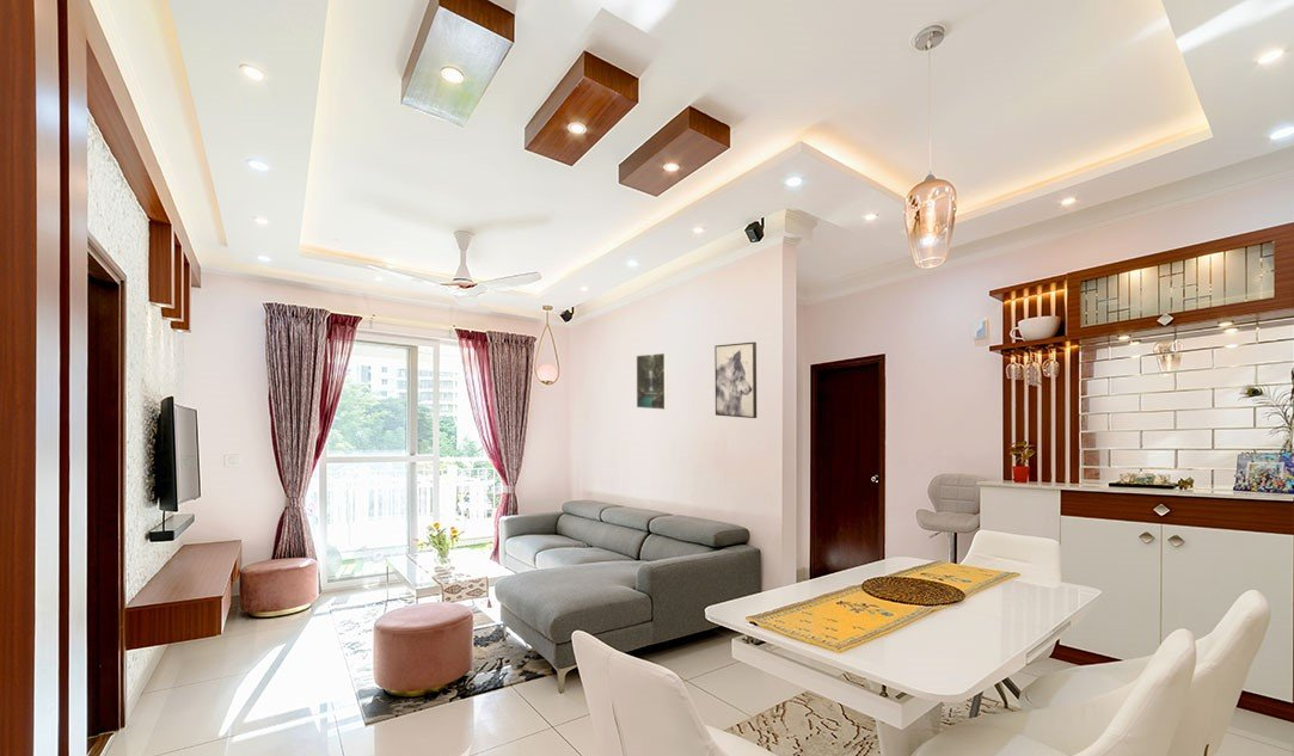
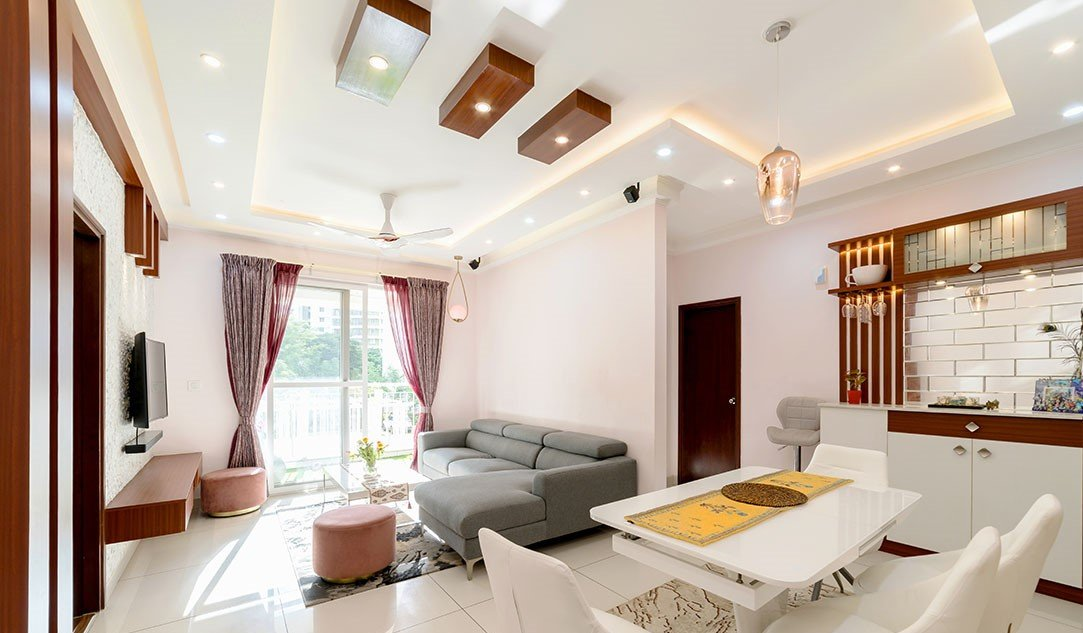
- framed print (651, 381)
- wall art (735, 380)
